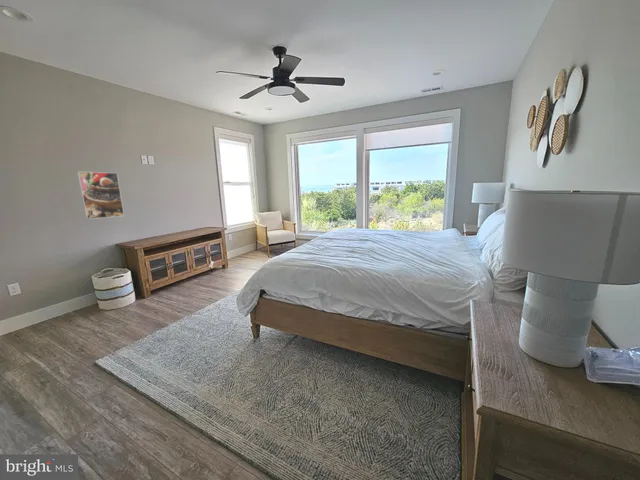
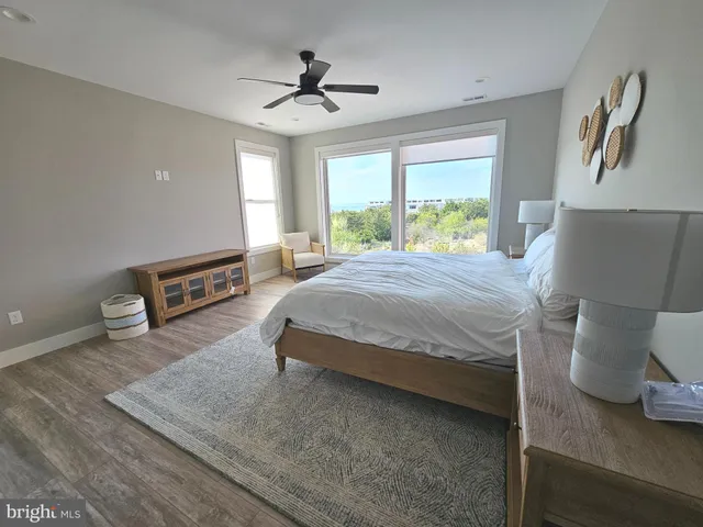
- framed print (102, 195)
